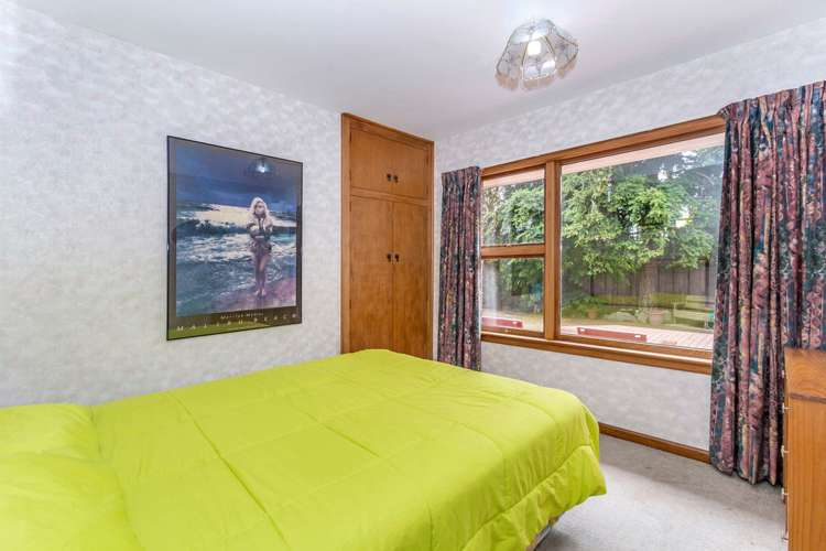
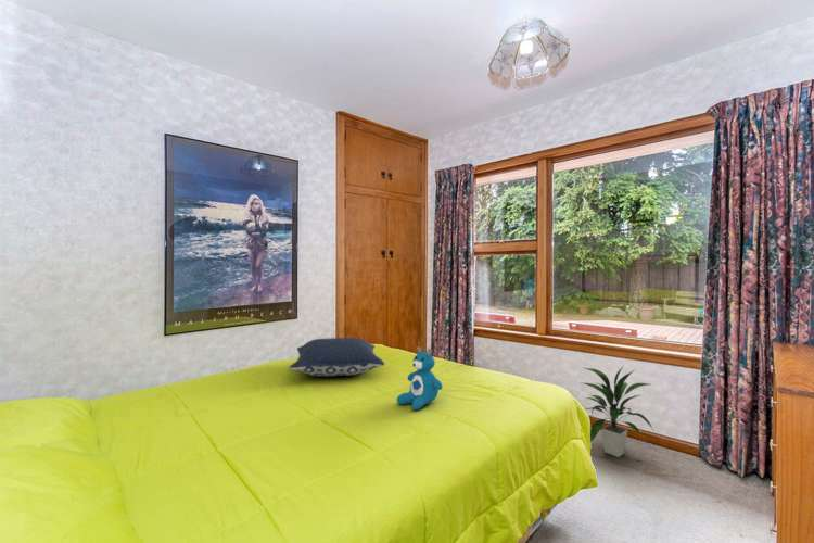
+ teddy bear (418, 376)
+ indoor plant (611, 407)
+ pillow (336, 355)
